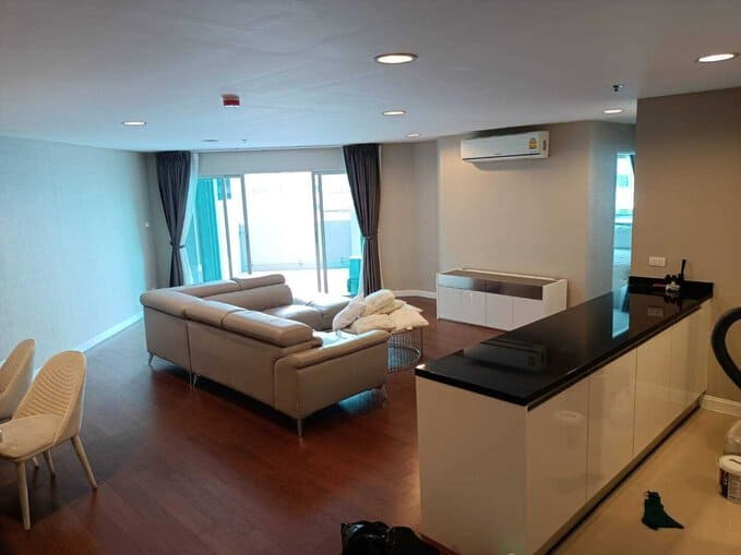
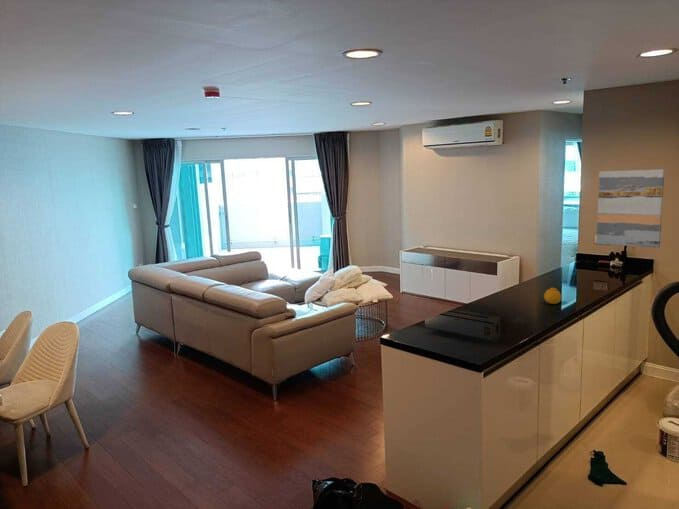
+ fruit (552, 295)
+ wall art (628, 208)
